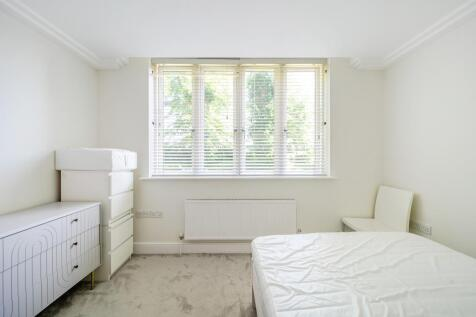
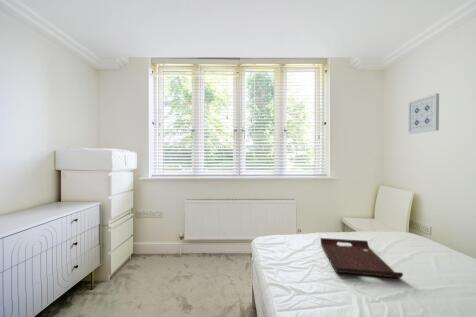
+ wall art (422, 115)
+ serving tray (354, 255)
